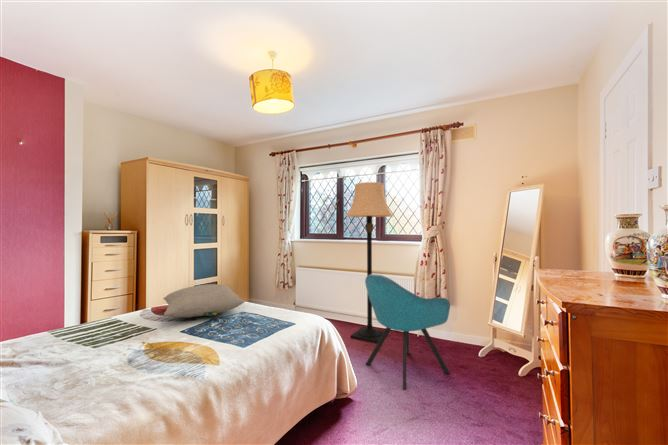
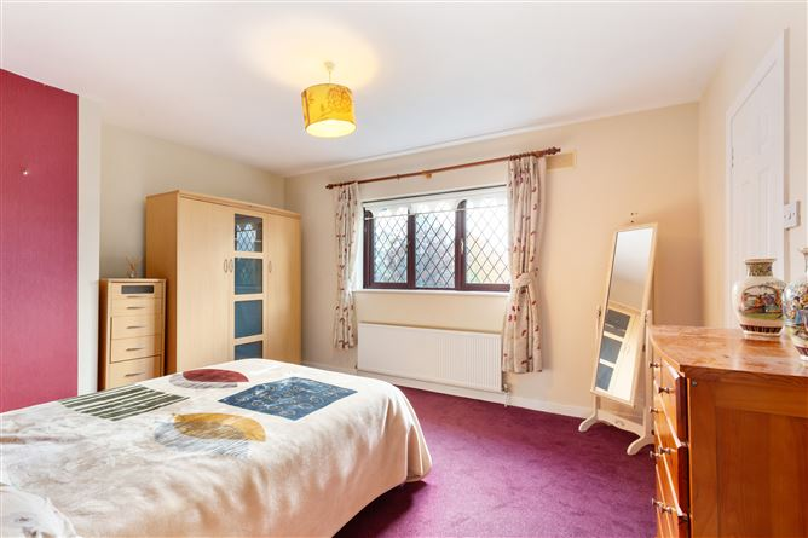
- chair (402, 320)
- pillow (202, 299)
- lamp (369, 259)
